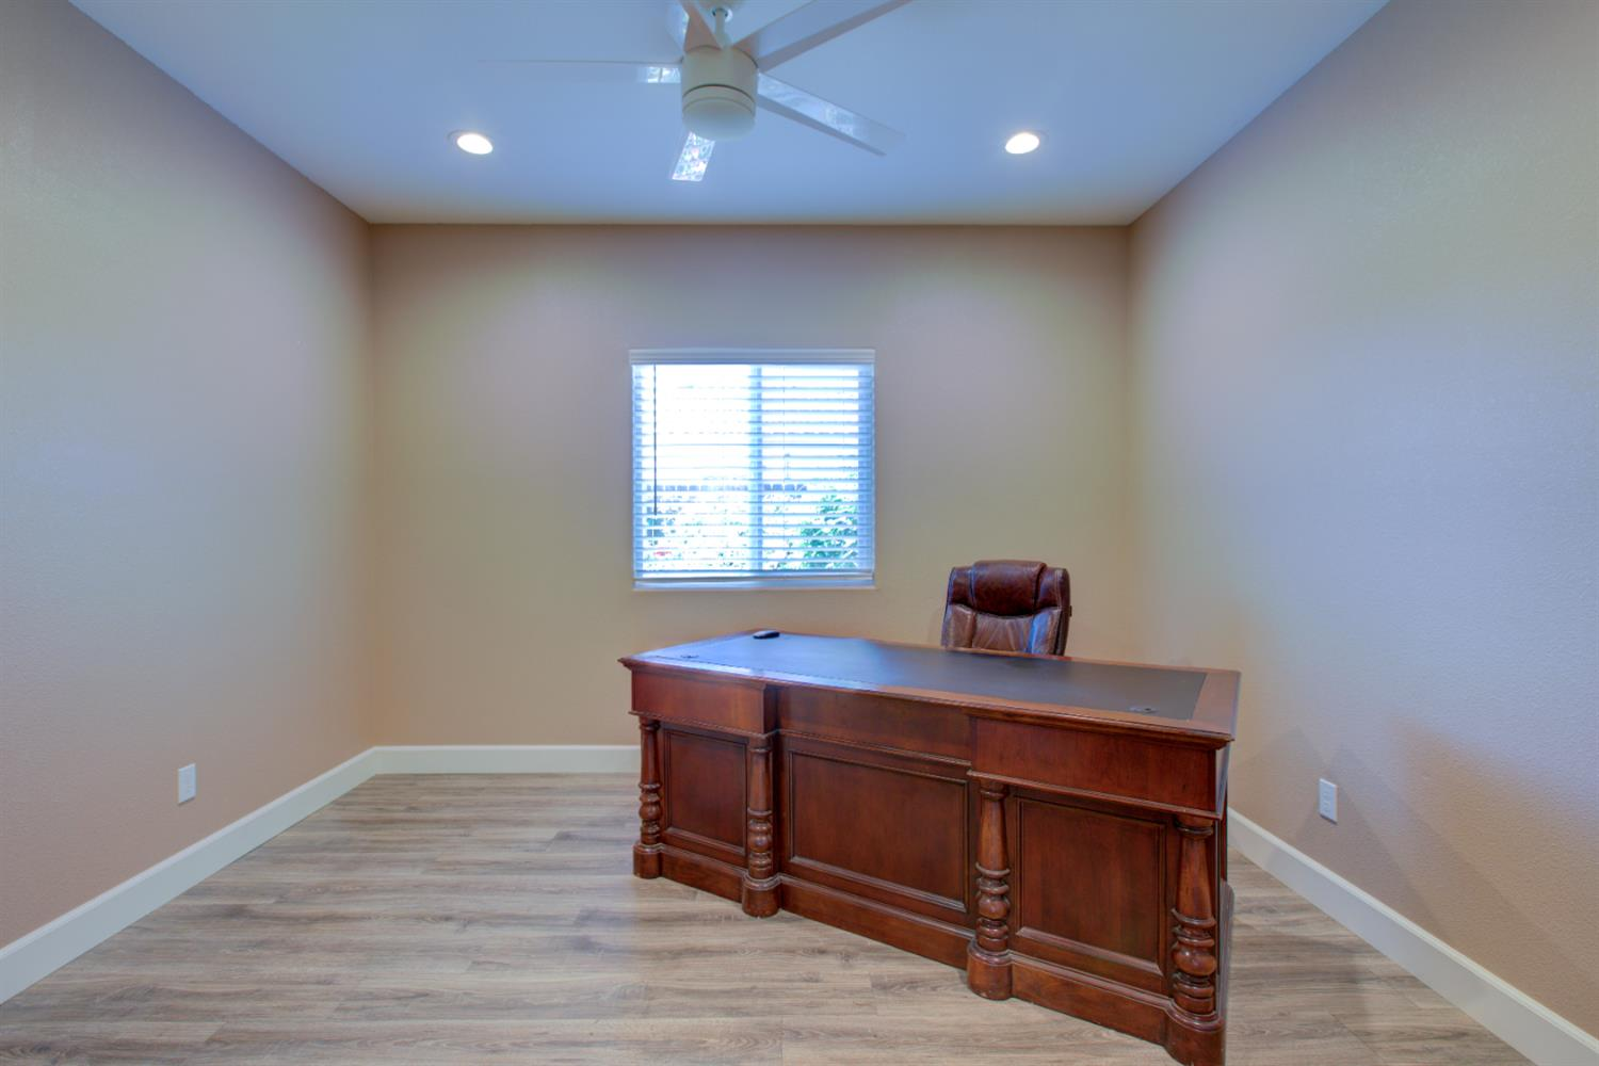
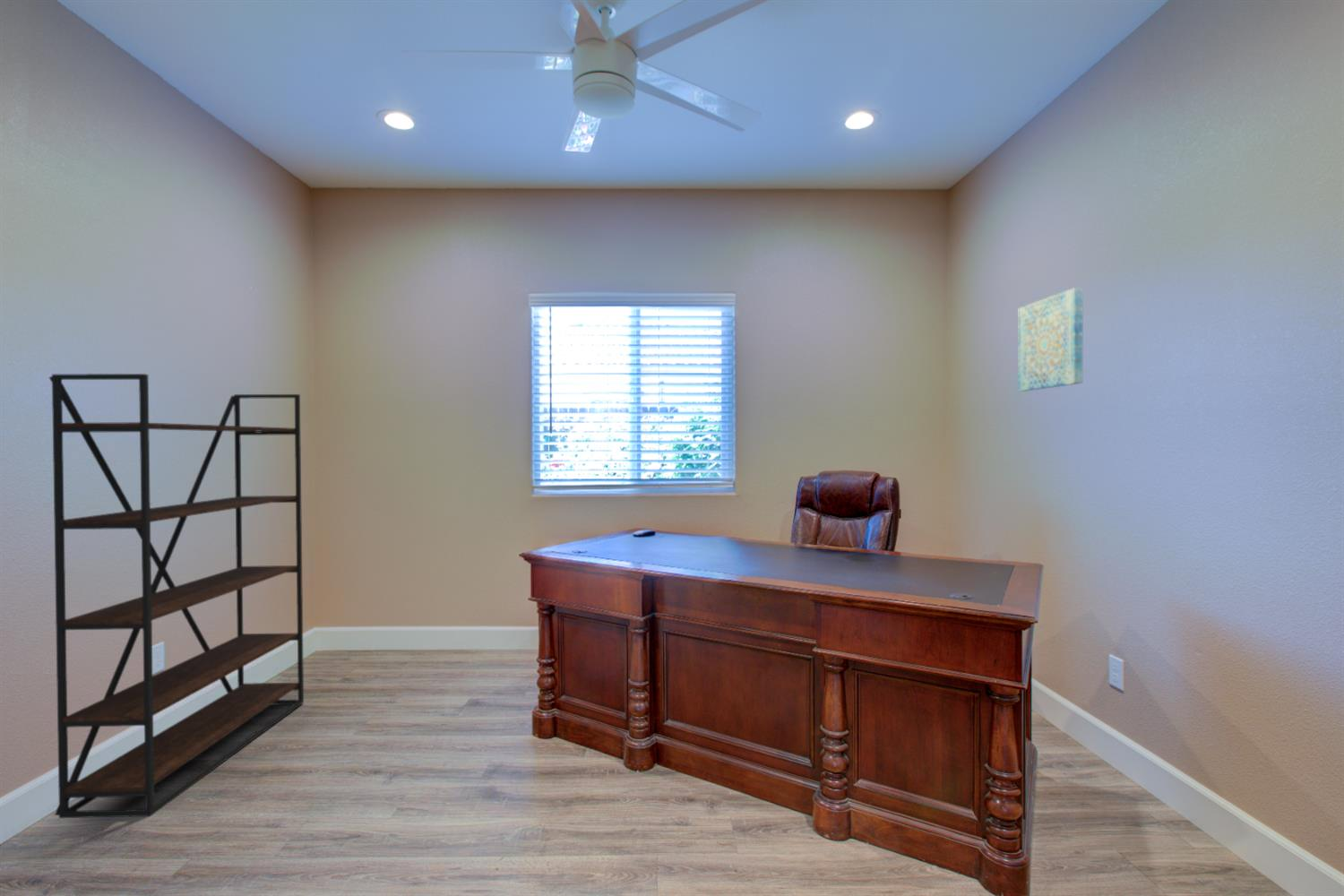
+ bookshelf (202, 578)
+ wall art (1047, 343)
